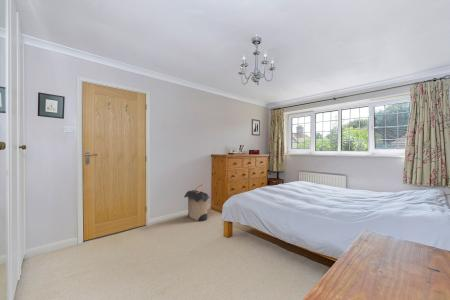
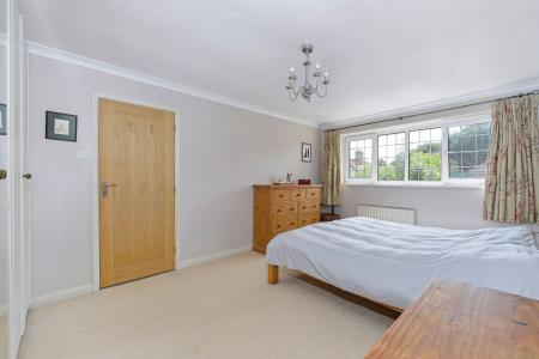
- laundry hamper (196, 201)
